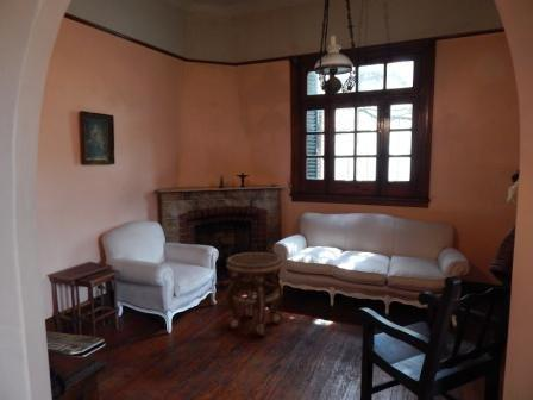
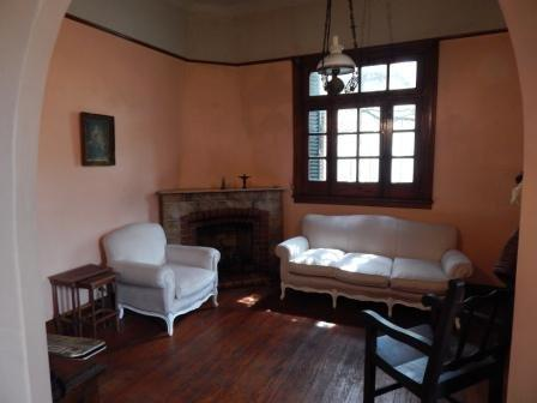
- side table (252, 293)
